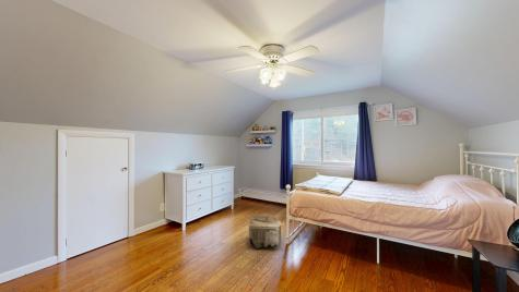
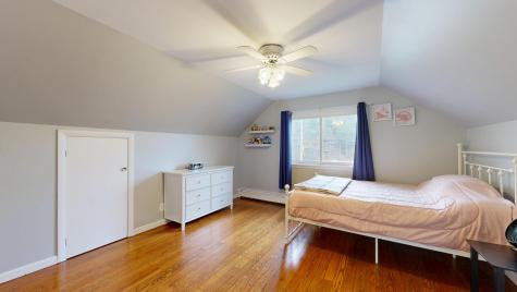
- pouf (263, 231)
